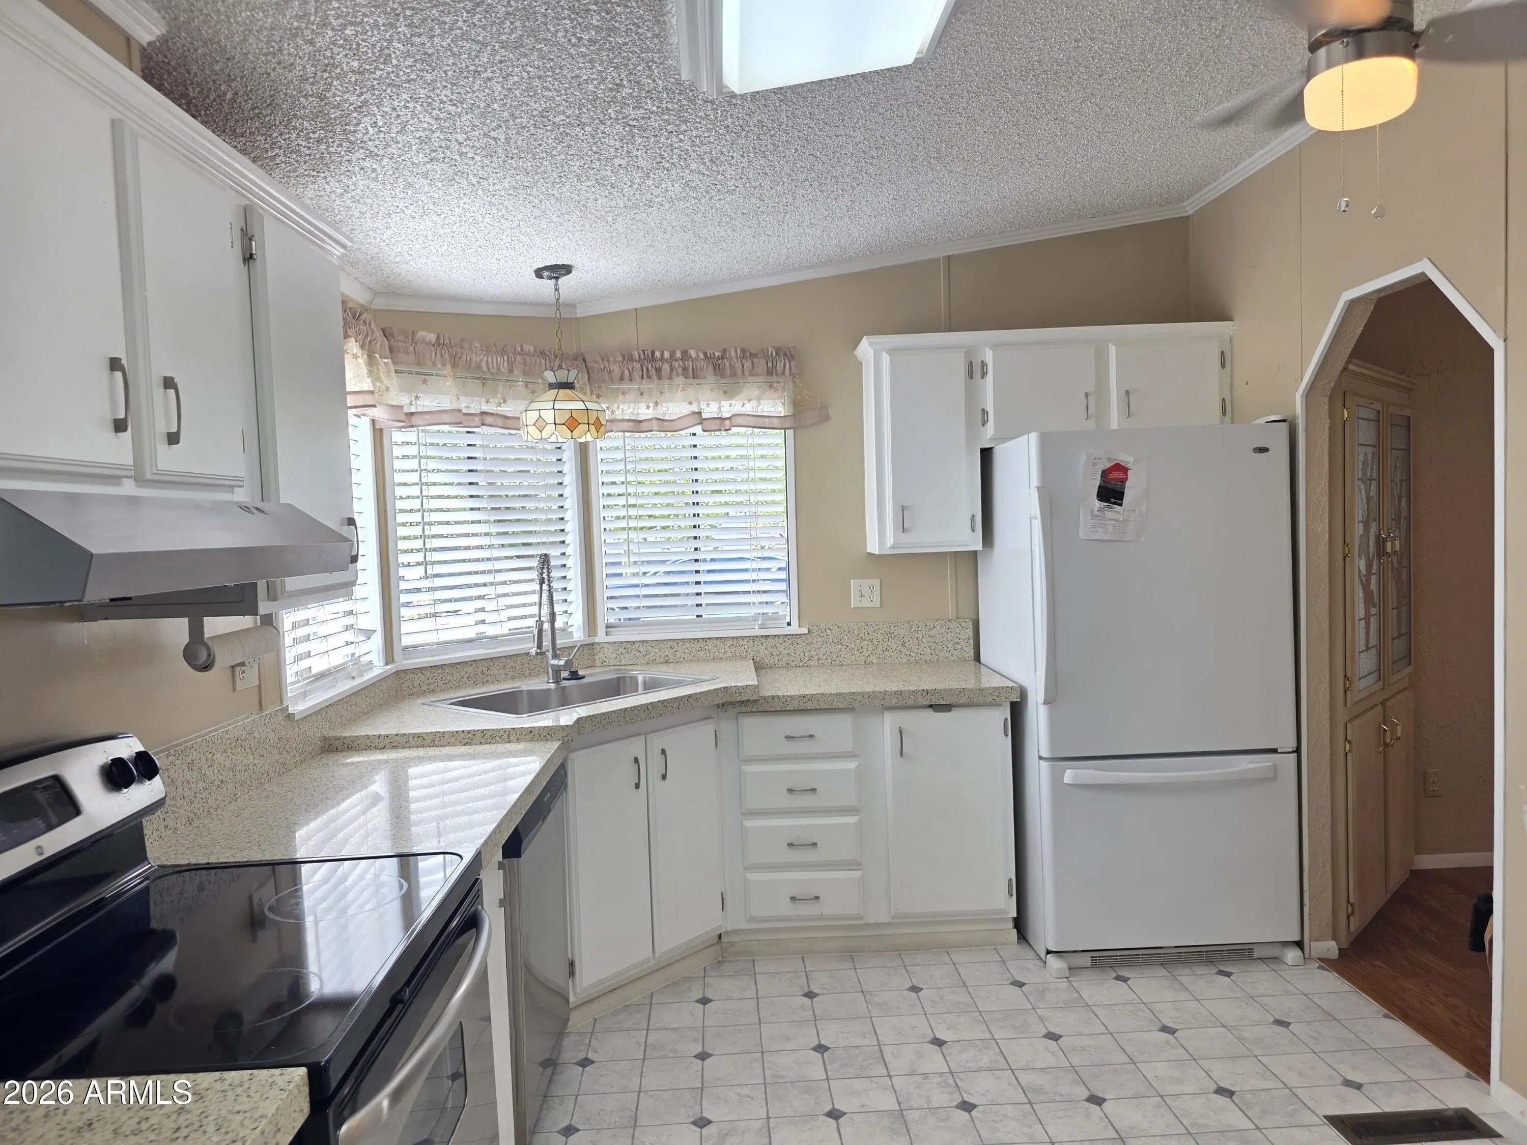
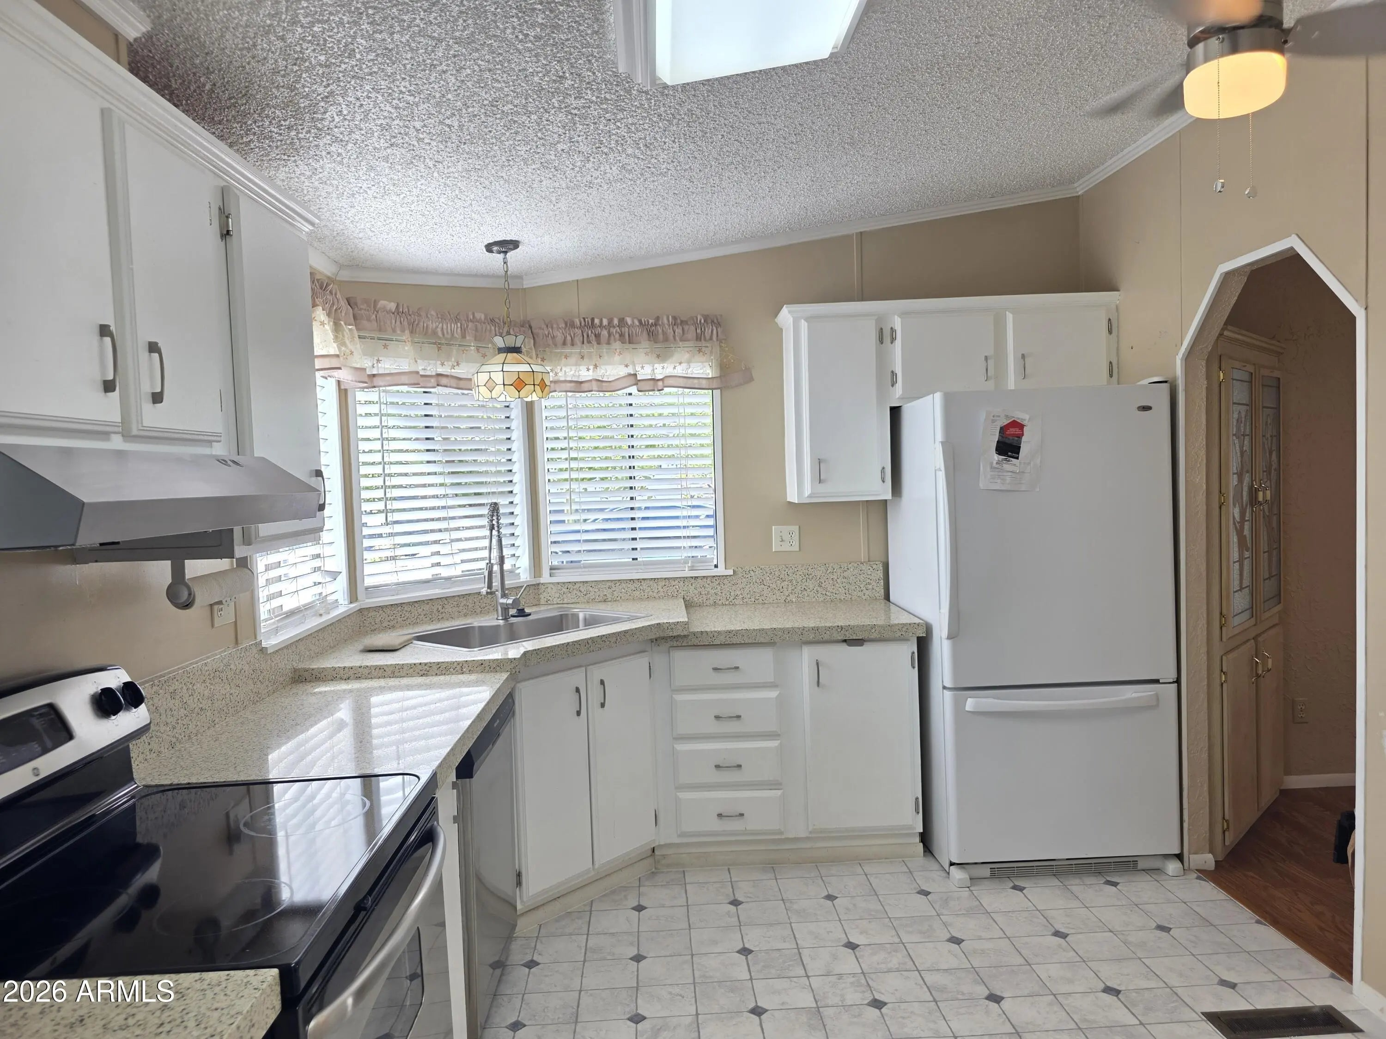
+ washcloth (390, 642)
